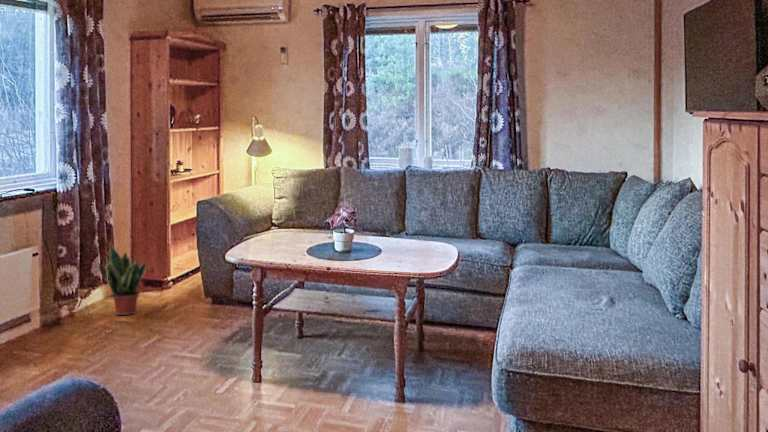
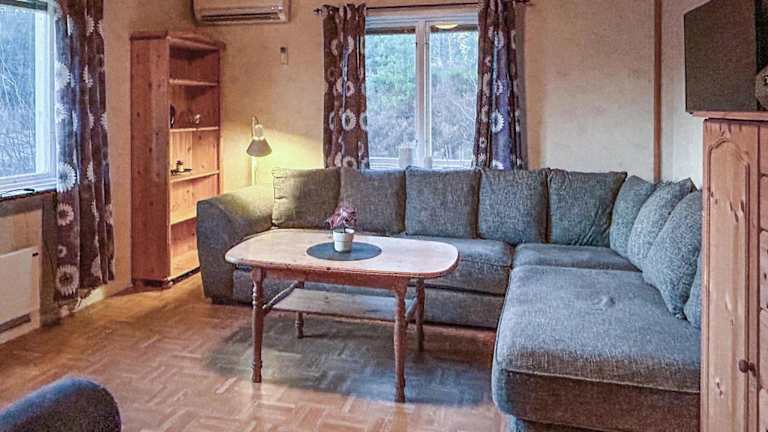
- potted plant (128, 277)
